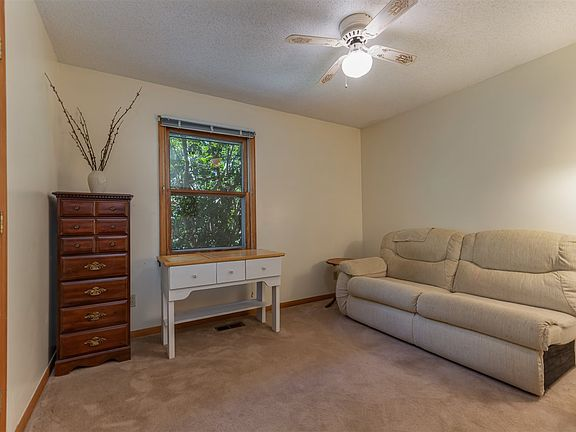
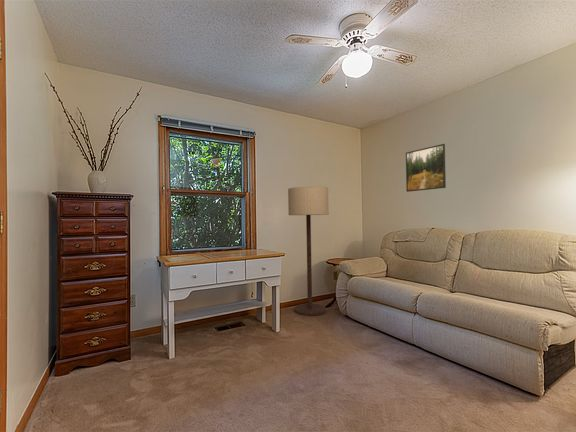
+ floor lamp (309, 249)
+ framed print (424, 169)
